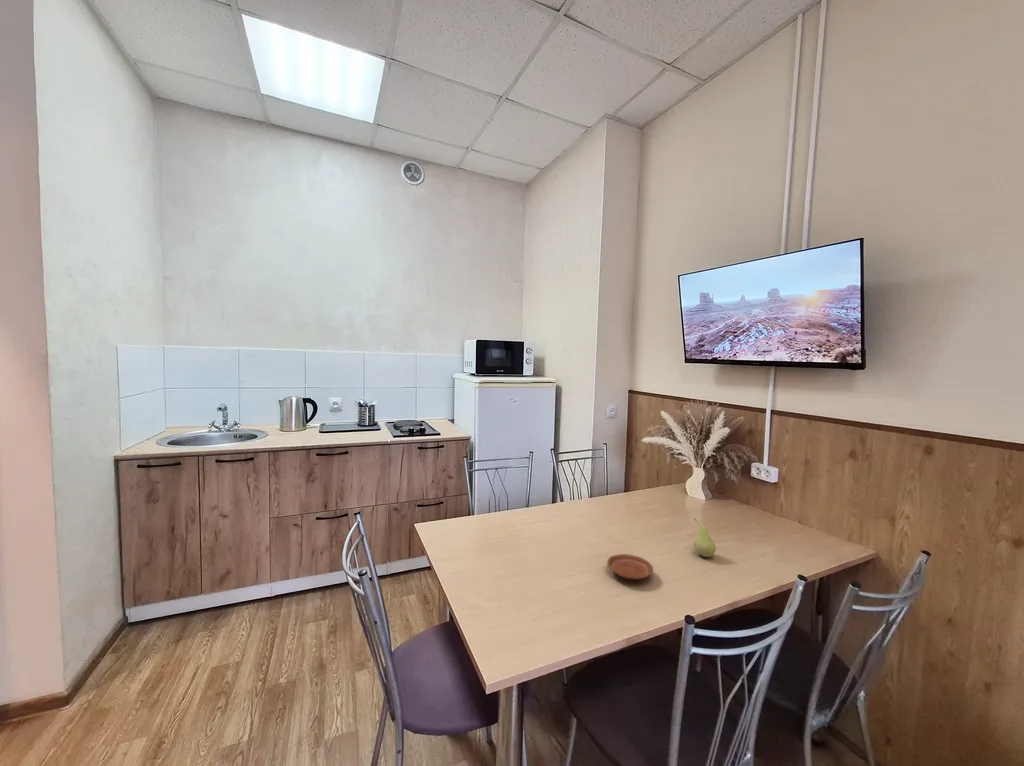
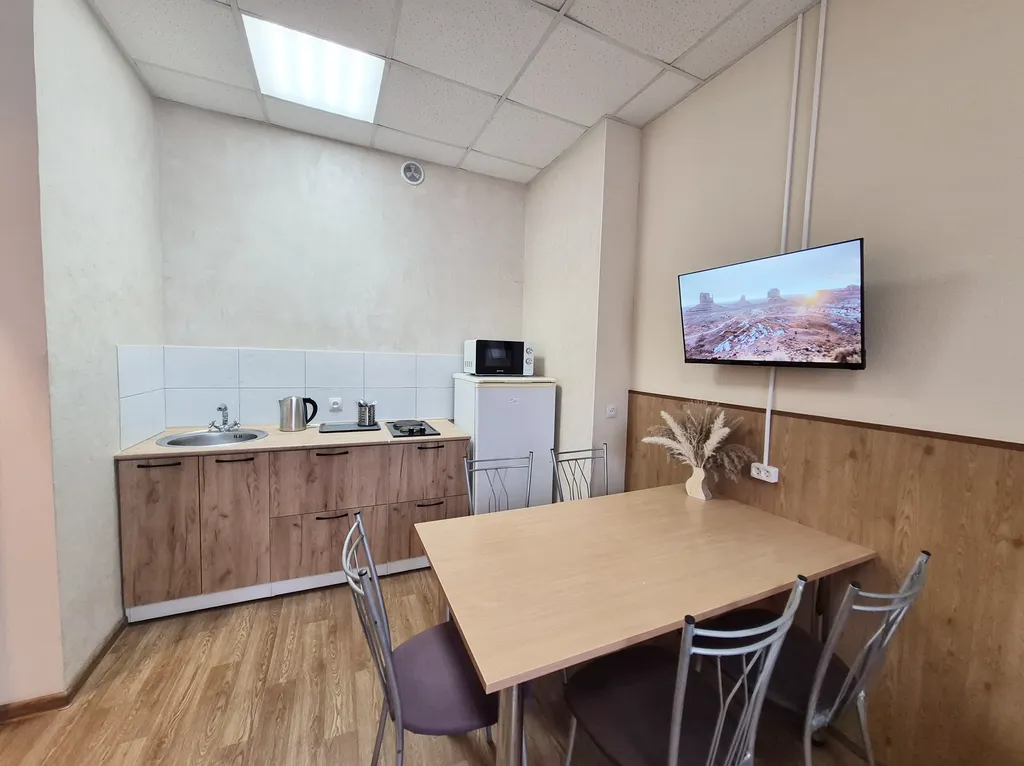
- fruit (703, 538)
- plate (629, 569)
